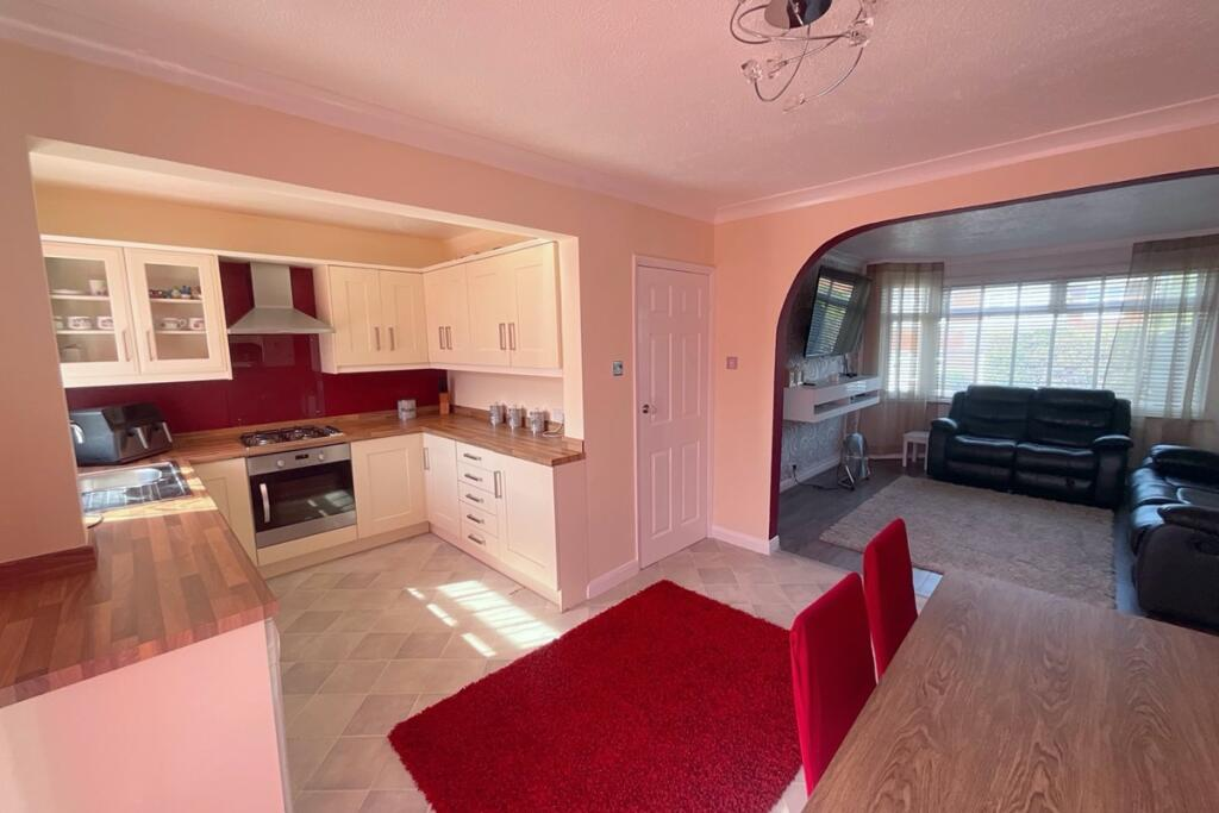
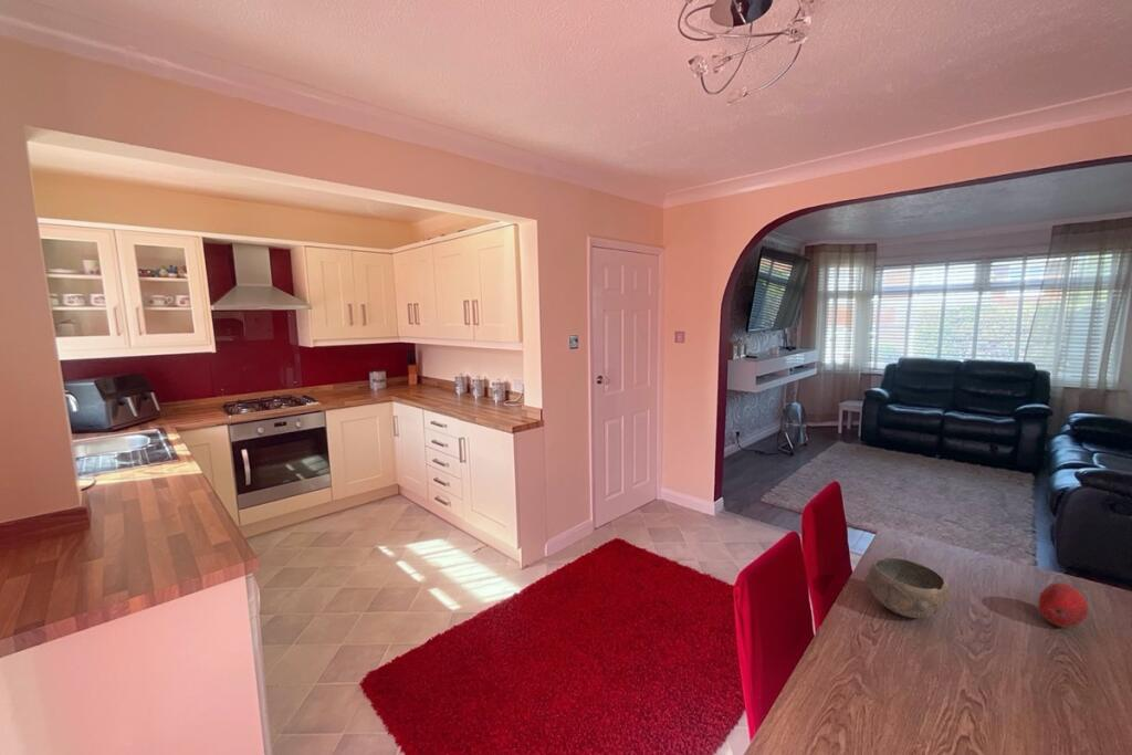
+ fruit (1062, 605)
+ bowl (905, 590)
